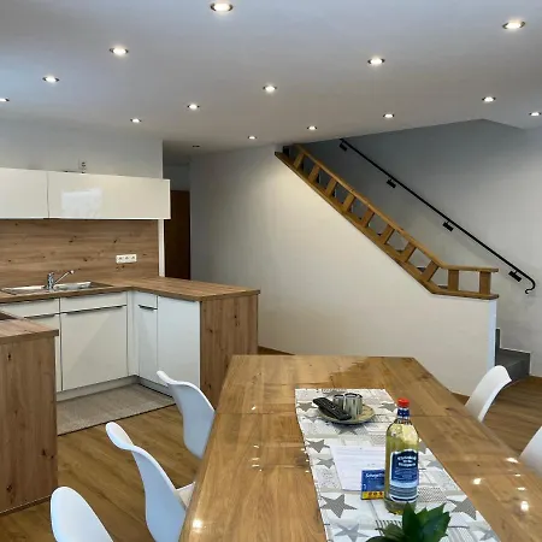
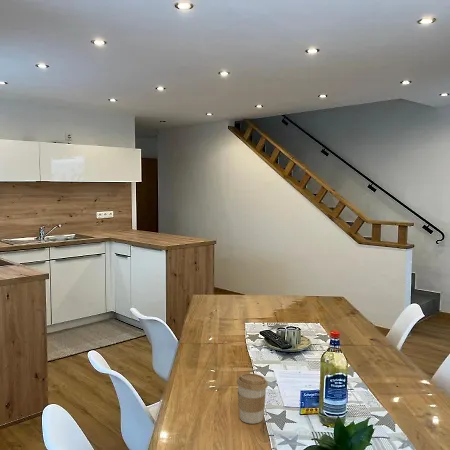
+ coffee cup (251, 396)
